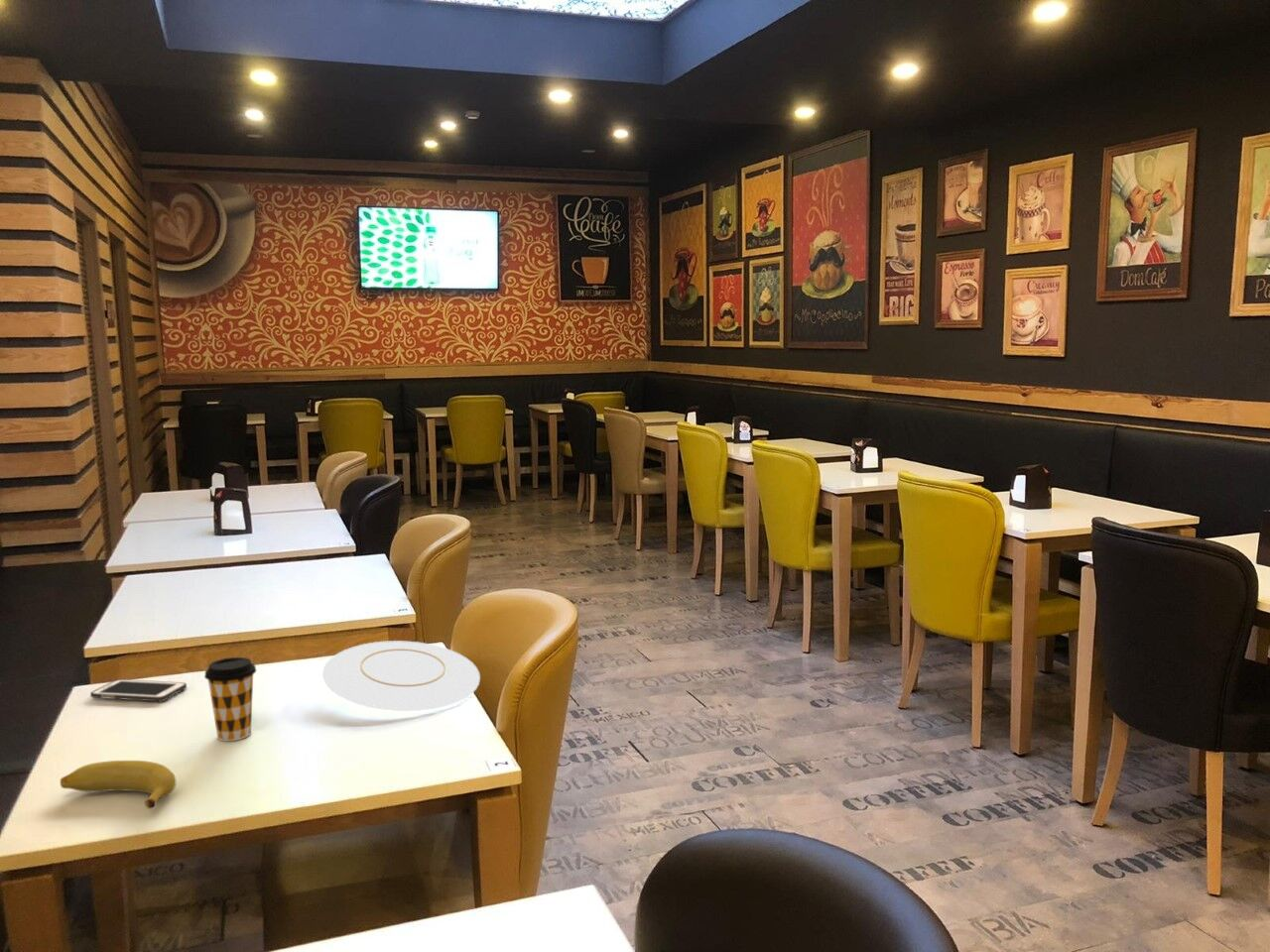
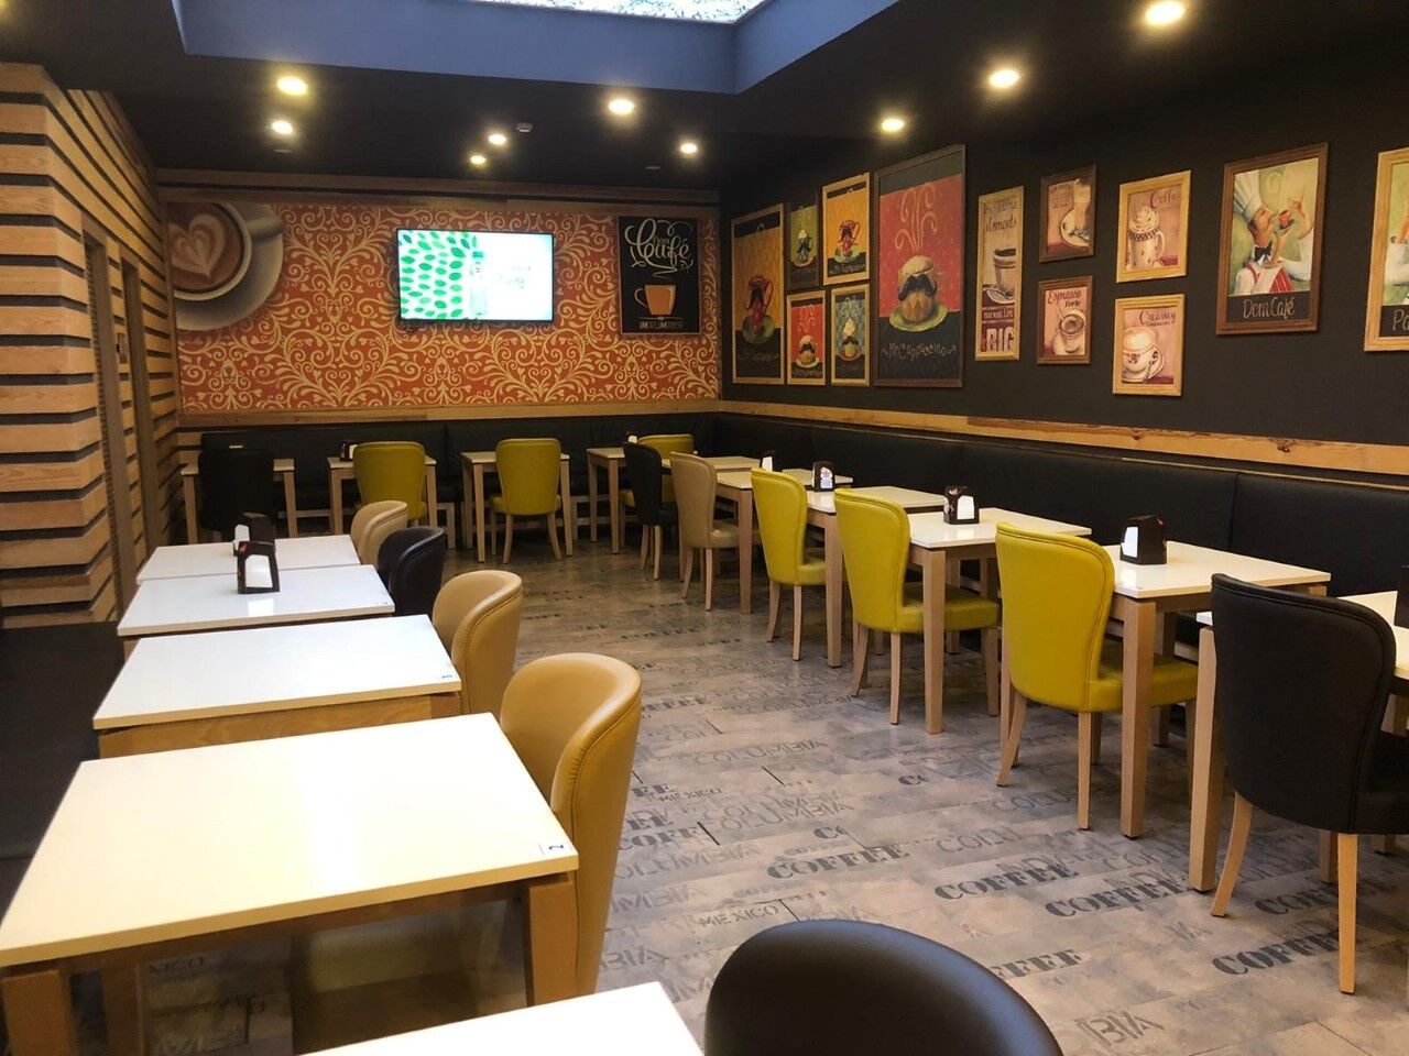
- cell phone (139, 690)
- plate (402, 671)
- coffee cup (232, 699)
- banana (117, 784)
